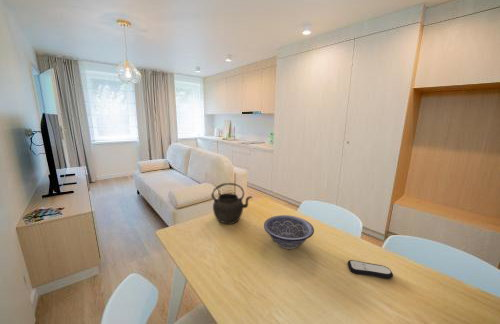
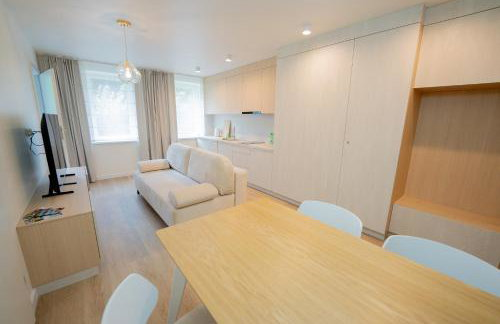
- kettle (232, 201)
- remote control (369, 269)
- decorative bowl (287, 234)
